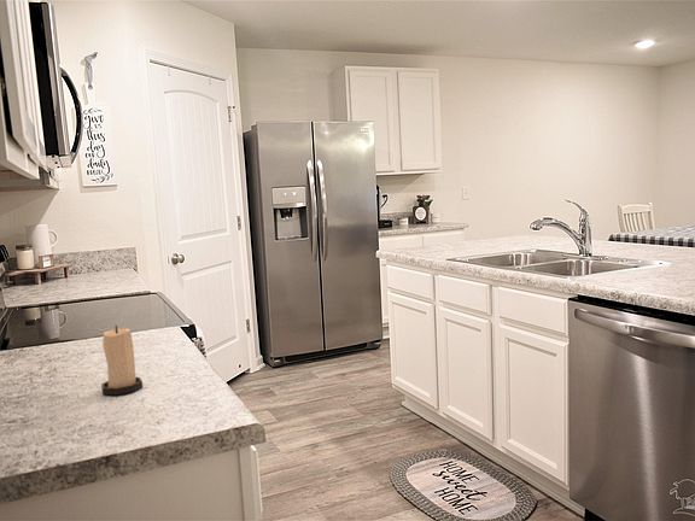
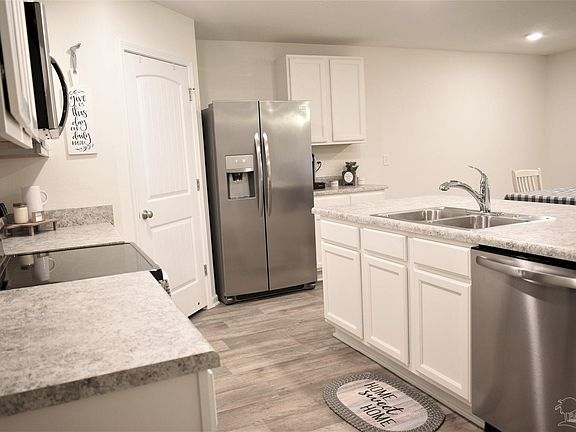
- candle (118, 356)
